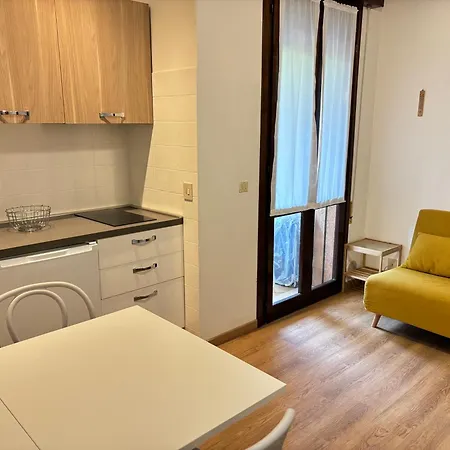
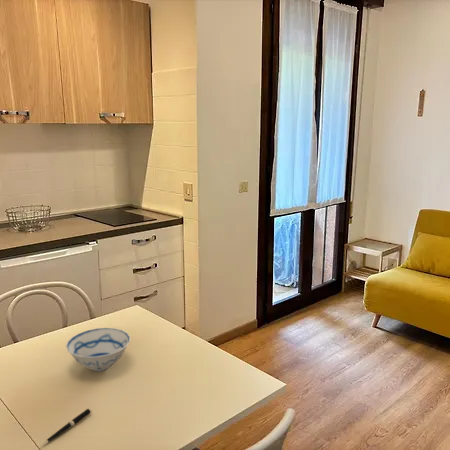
+ pen (66, 426)
+ ceramic bowl (99, 354)
